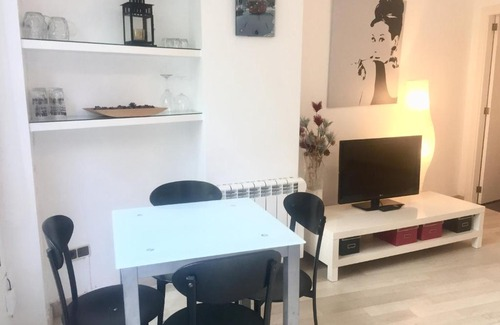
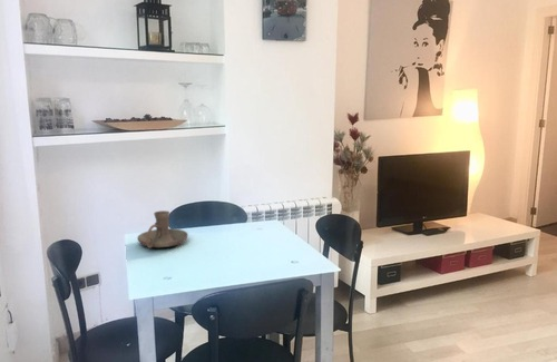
+ candle holder (159, 229)
